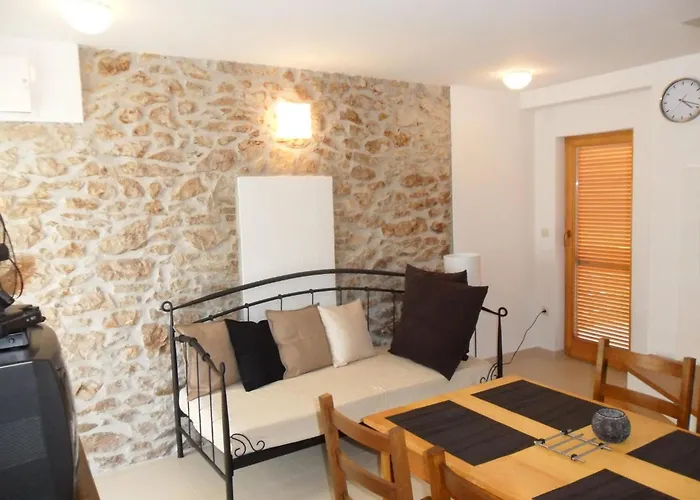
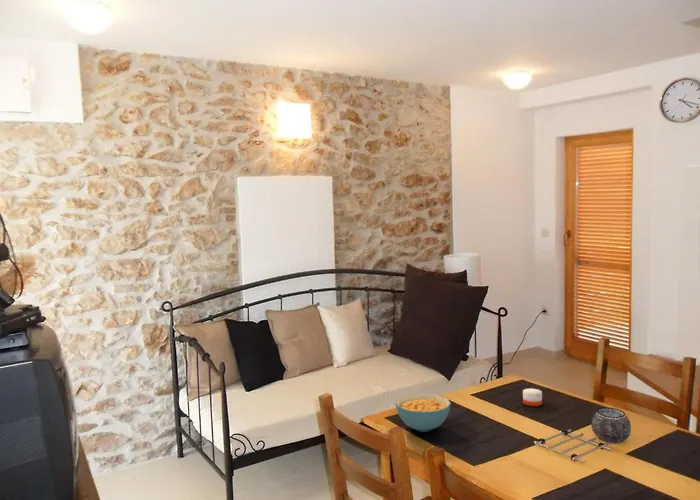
+ candle (532, 390)
+ cereal bowl (423, 415)
